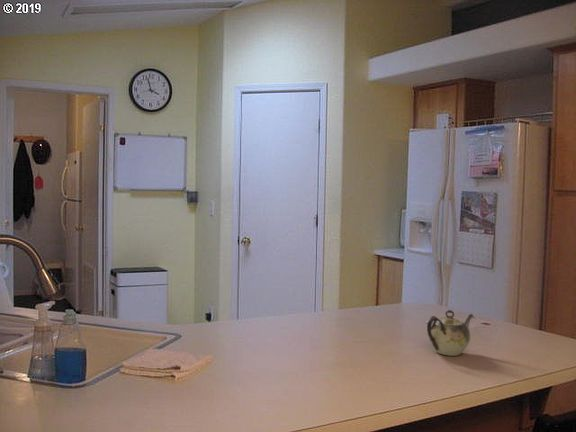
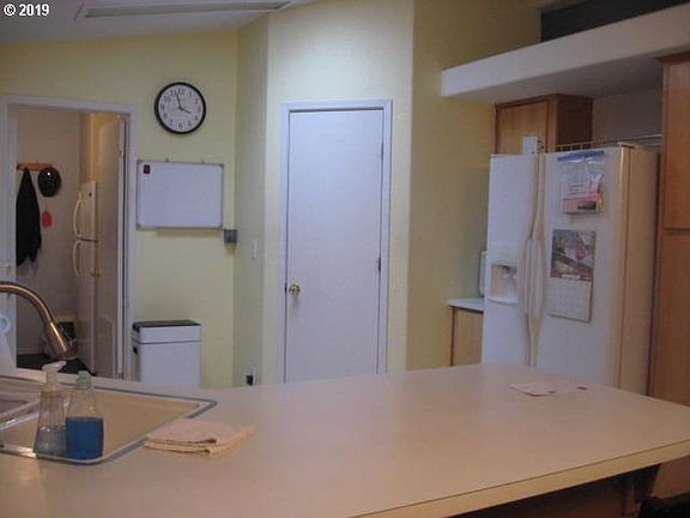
- teapot (451, 330)
